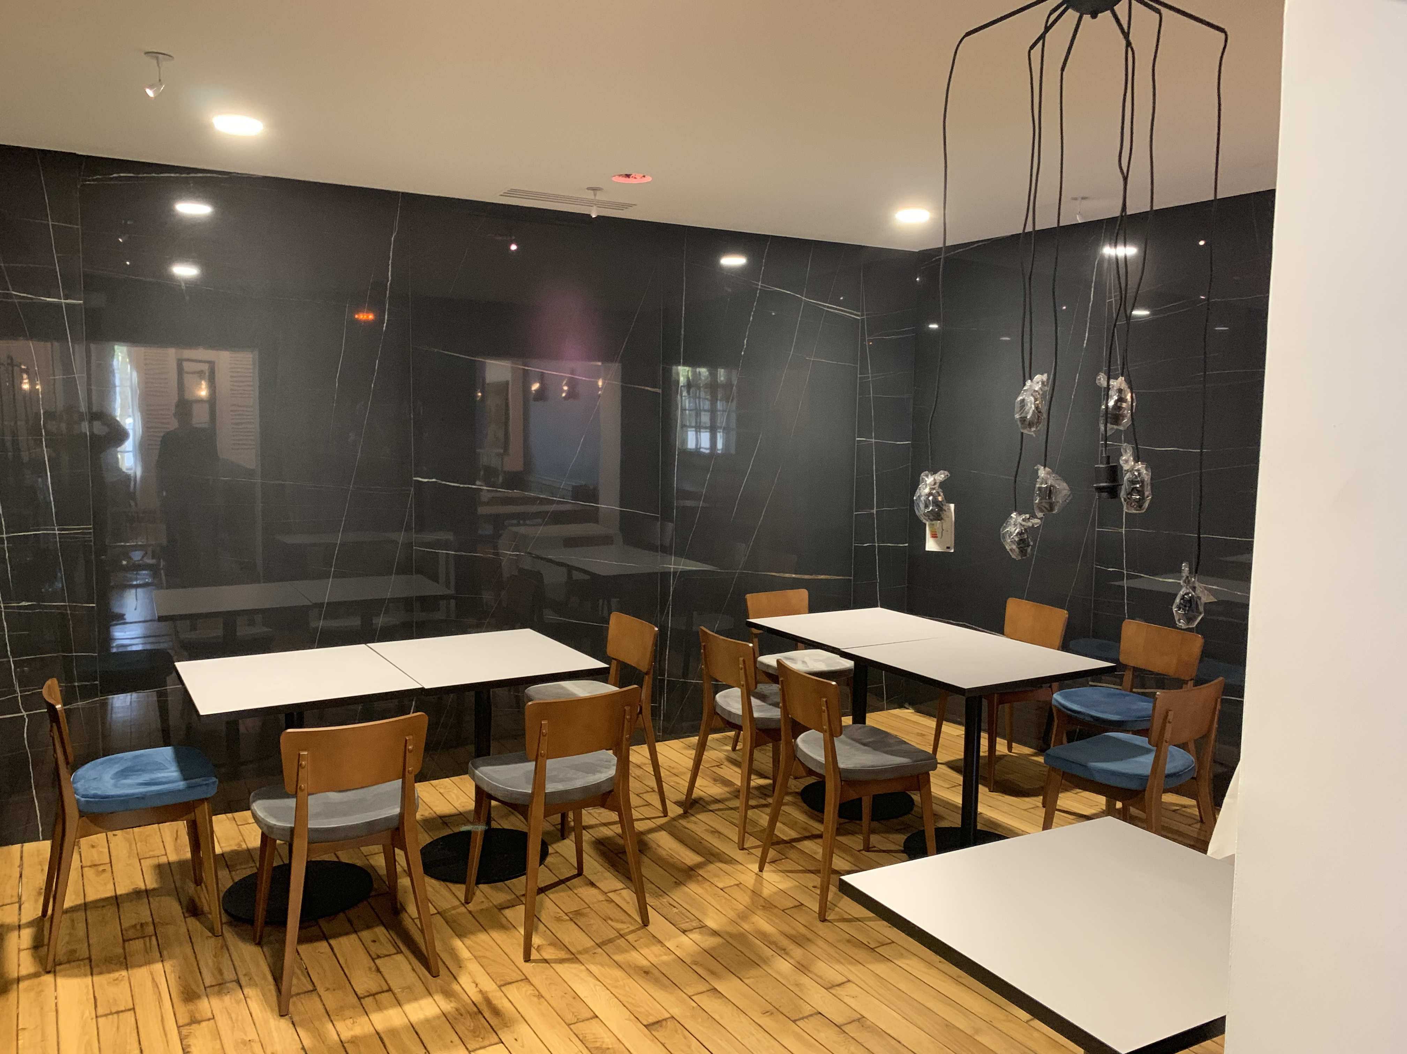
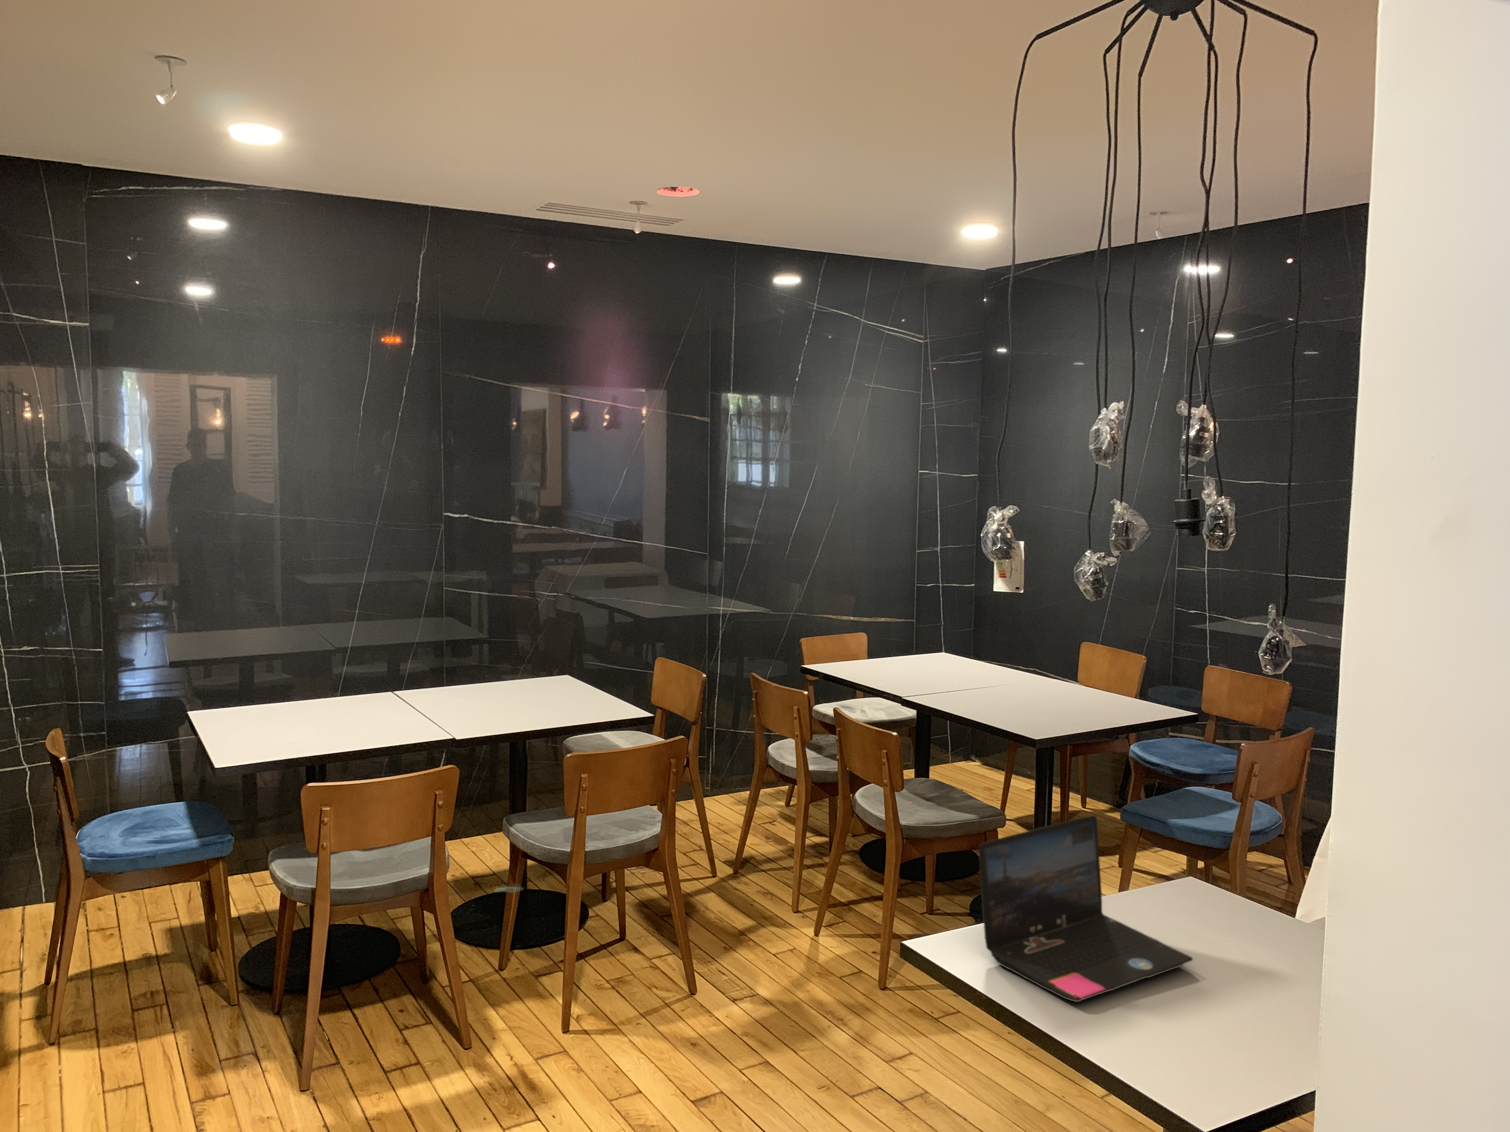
+ laptop (1084, 904)
